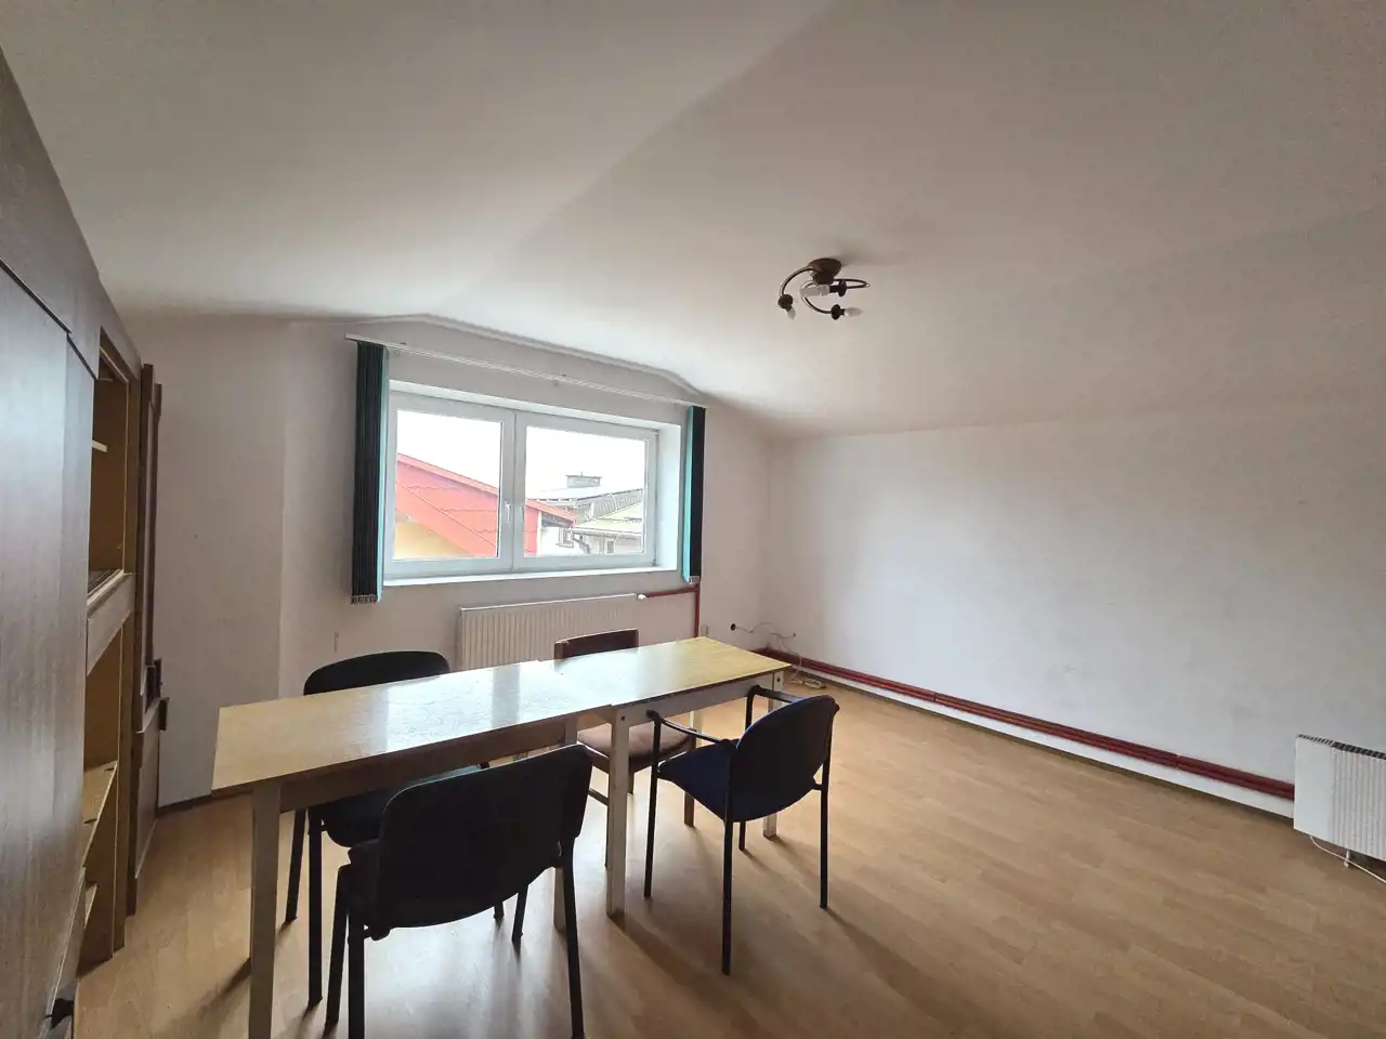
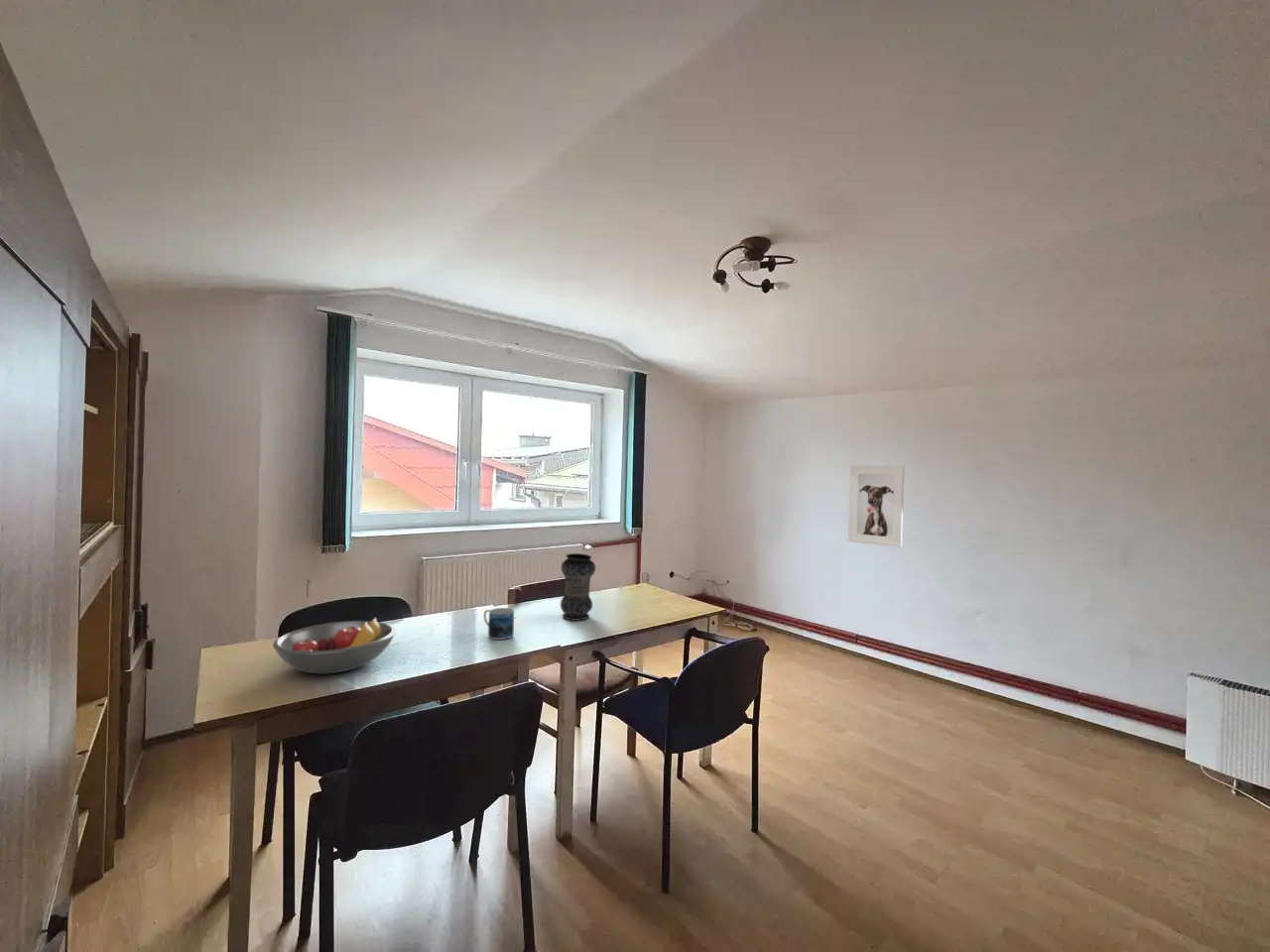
+ vase (577, 586)
+ fruit bowl (337, 646)
+ mug (496, 622)
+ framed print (875, 505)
